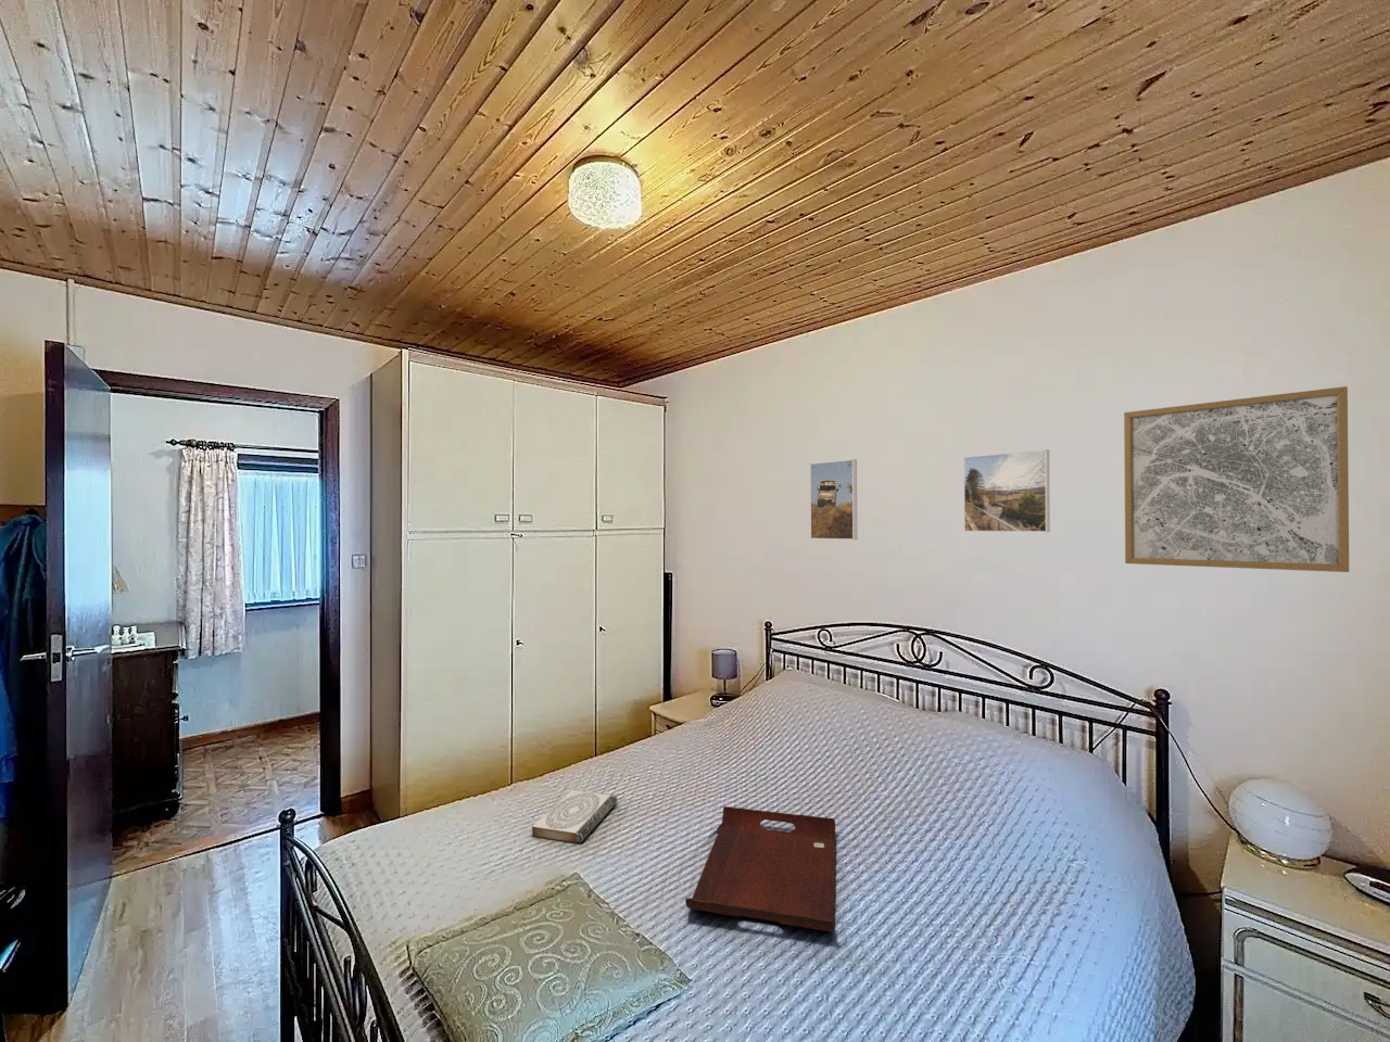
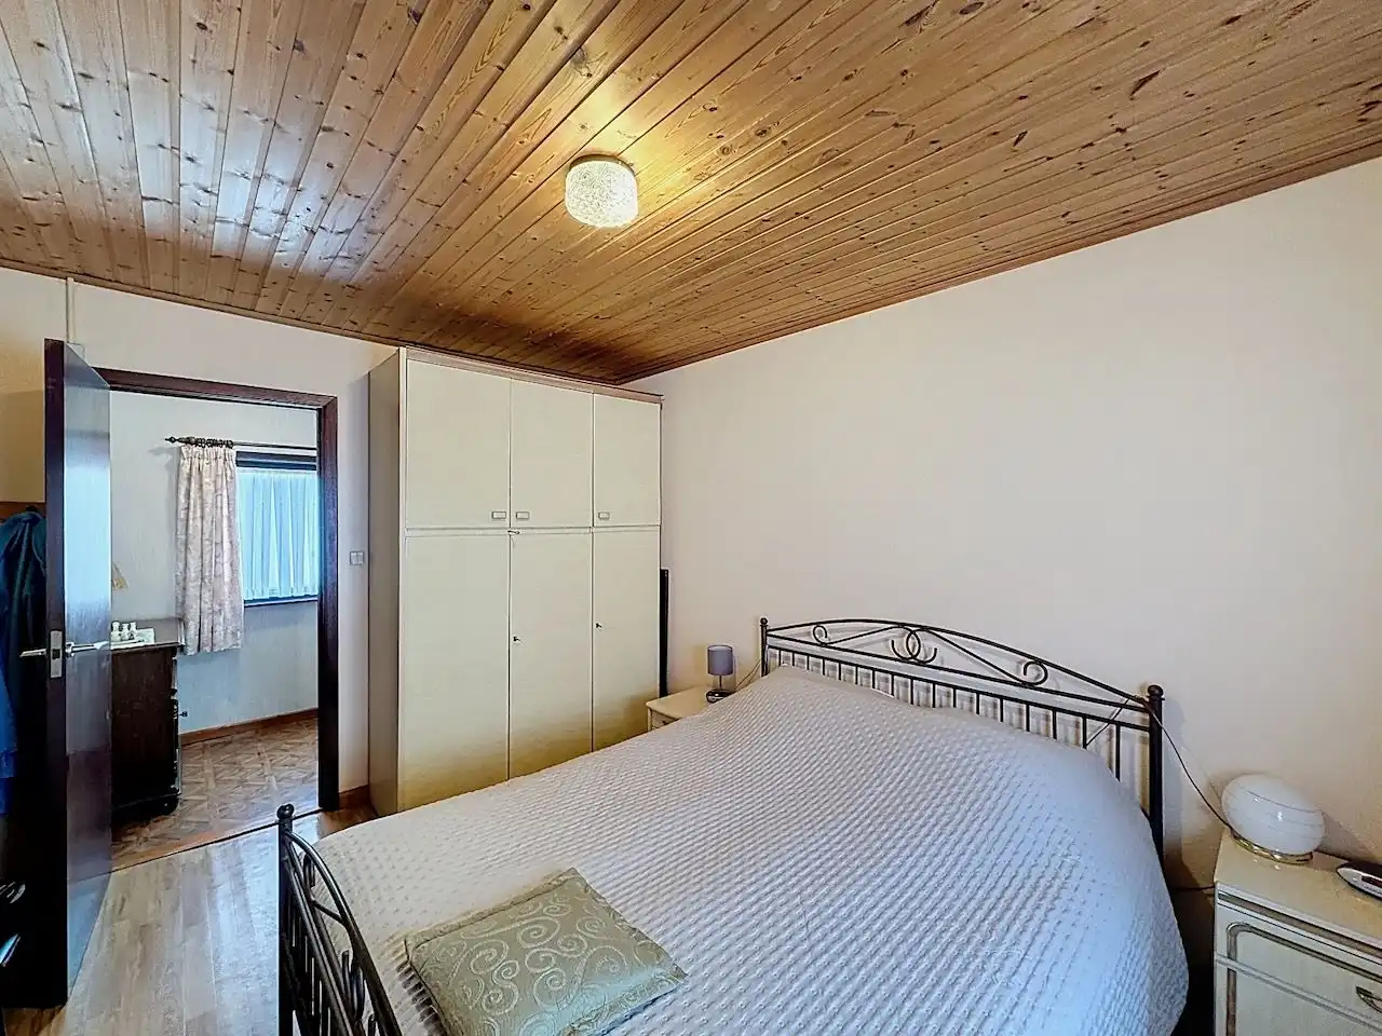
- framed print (833, 500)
- book (577, 814)
- wall art (1225, 484)
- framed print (1005, 491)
- serving tray (768, 861)
